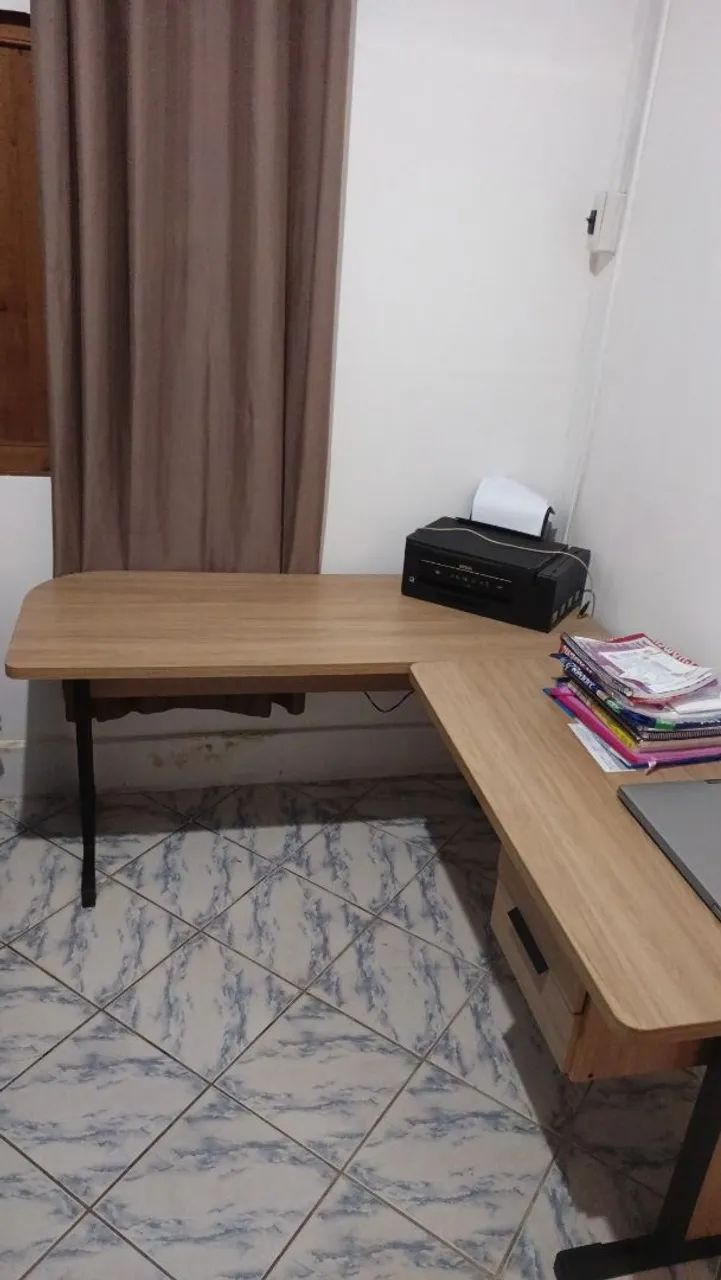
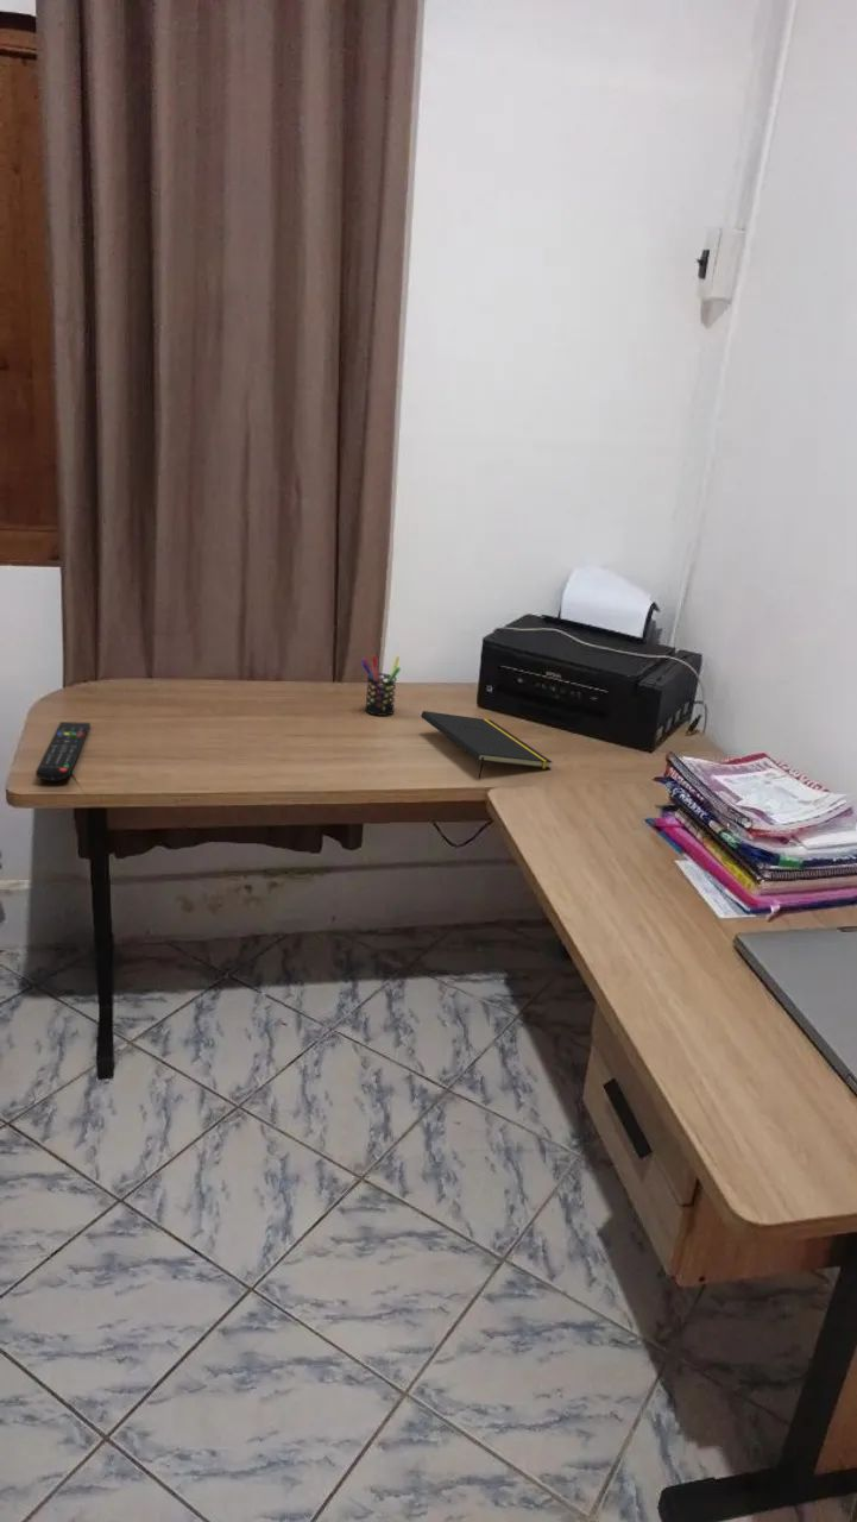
+ notepad (485, 738)
+ pen holder (383, 683)
+ remote control (64, 749)
